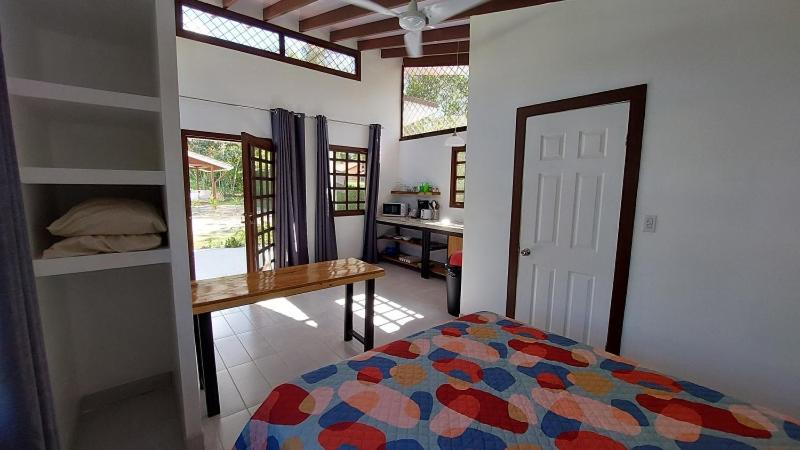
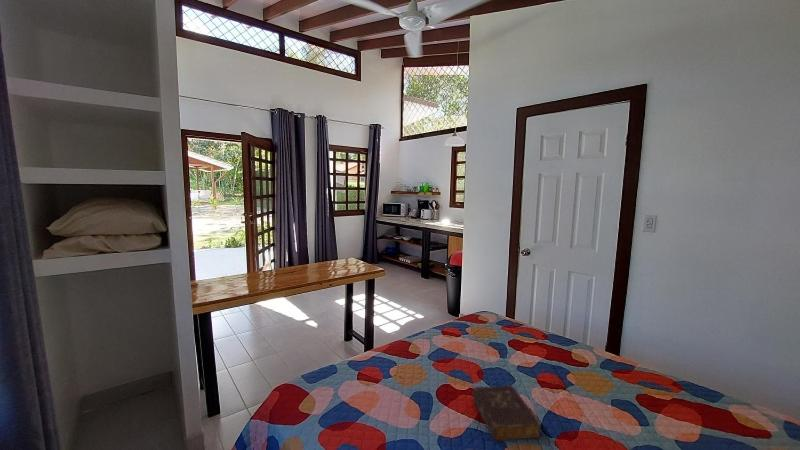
+ book (503, 410)
